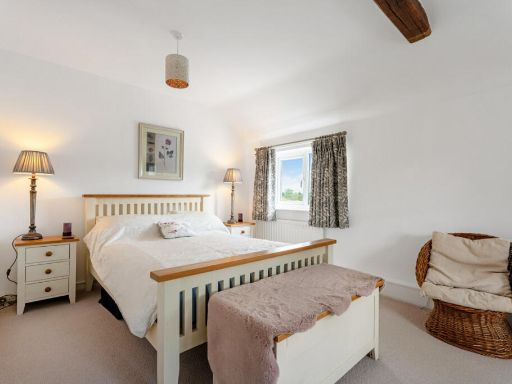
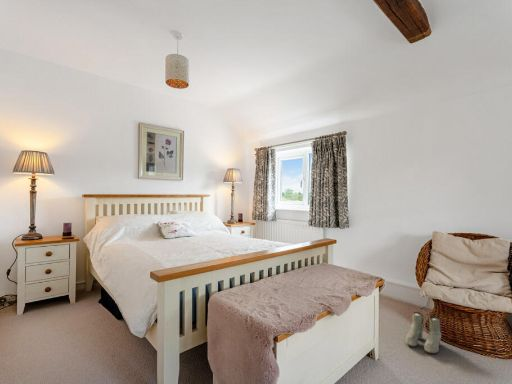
+ boots (422, 330)
